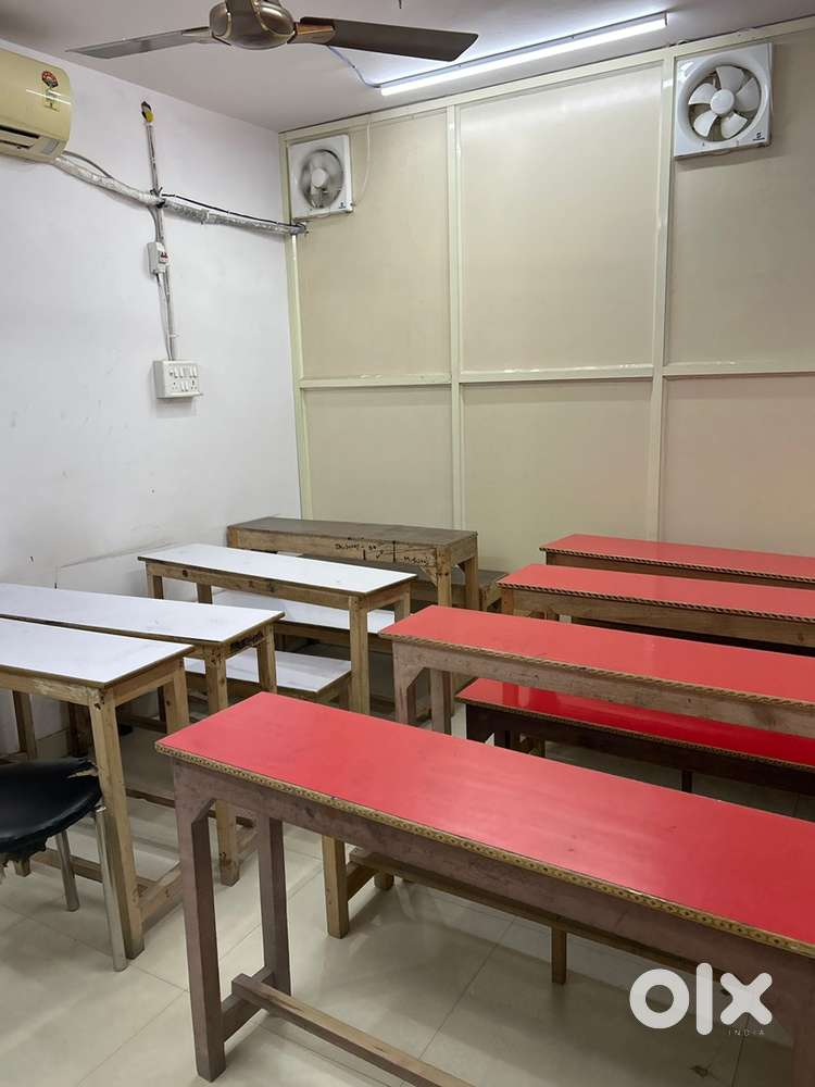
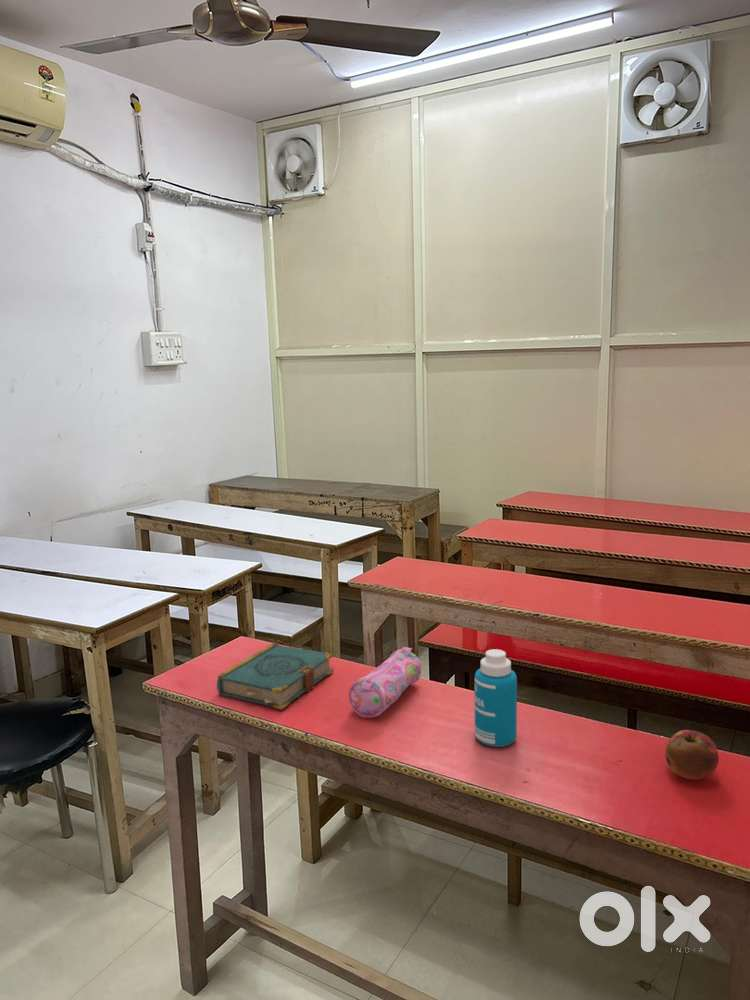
+ bottle (495, 695)
+ pencil case (386, 680)
+ book (275, 674)
+ fruit (691, 753)
